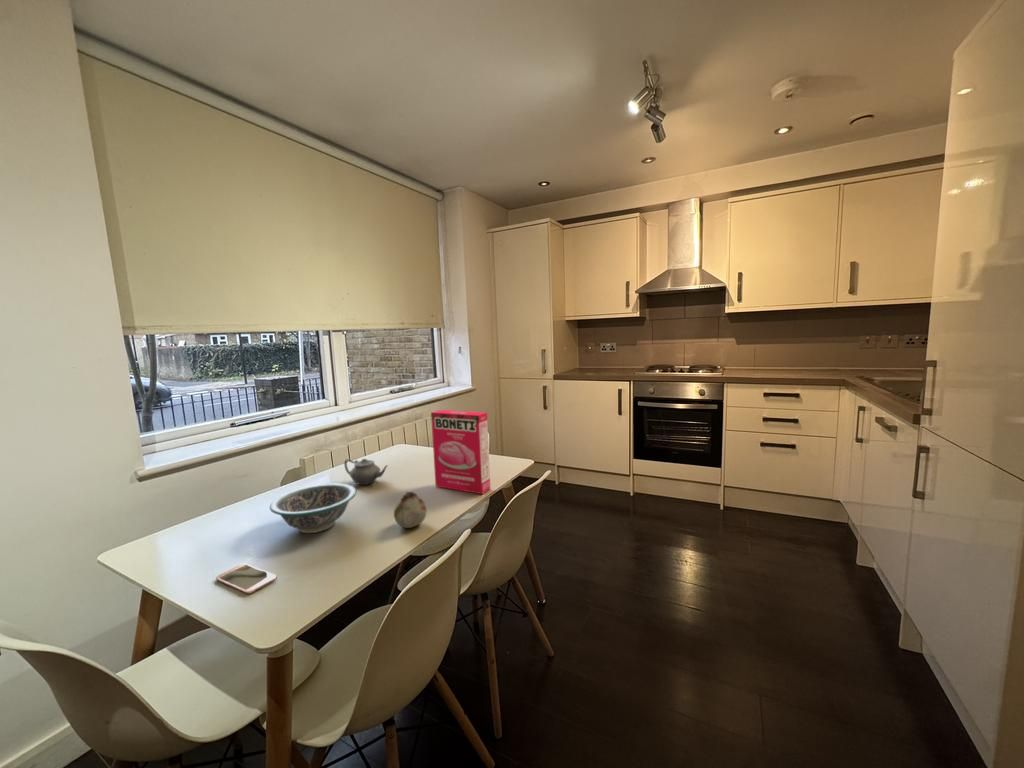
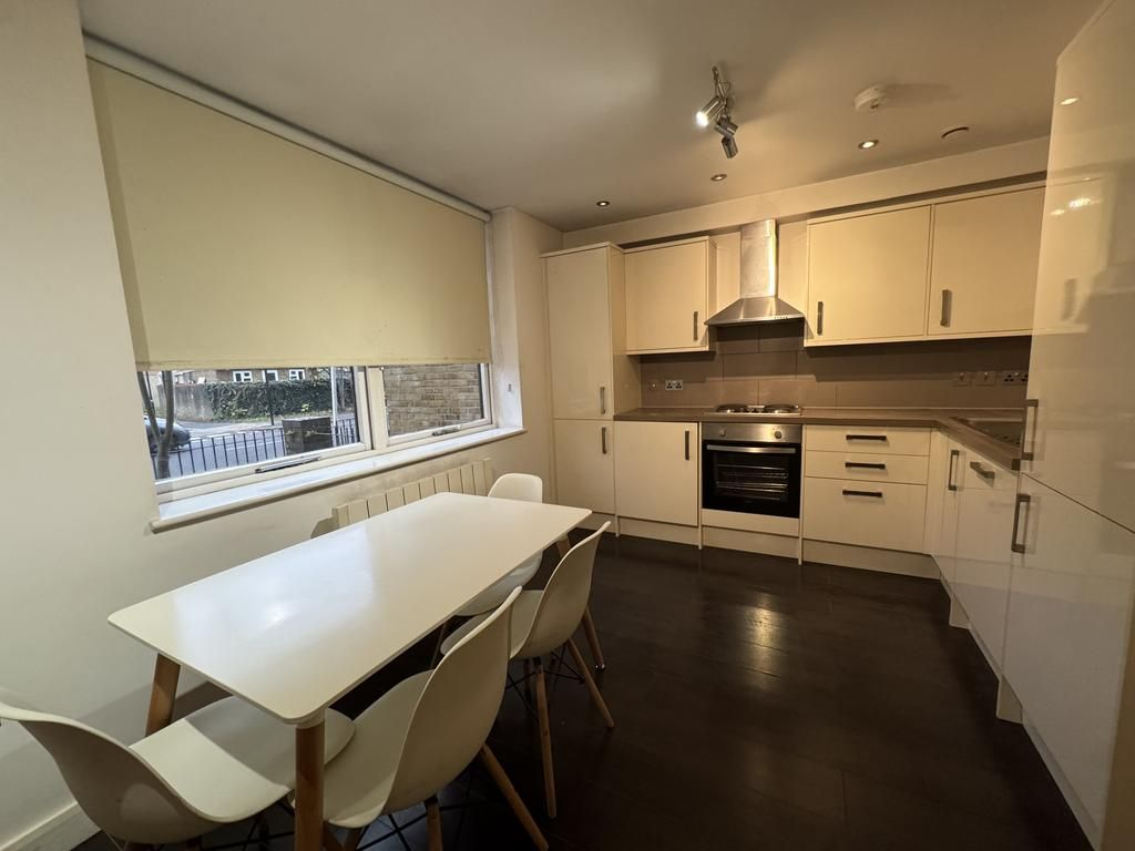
- bowl (316, 511)
- smartphone (246, 577)
- teapot (366, 470)
- cereal box (460, 450)
- fruit (409, 507)
